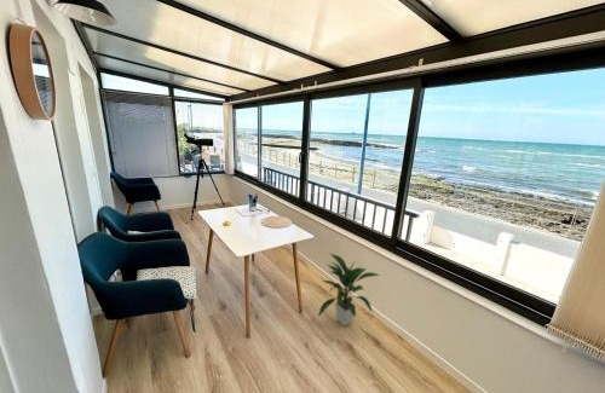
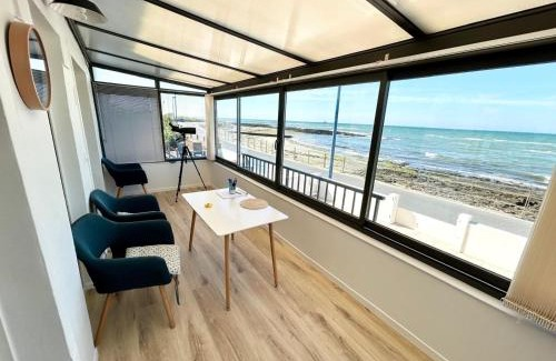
- indoor plant (344, 289)
